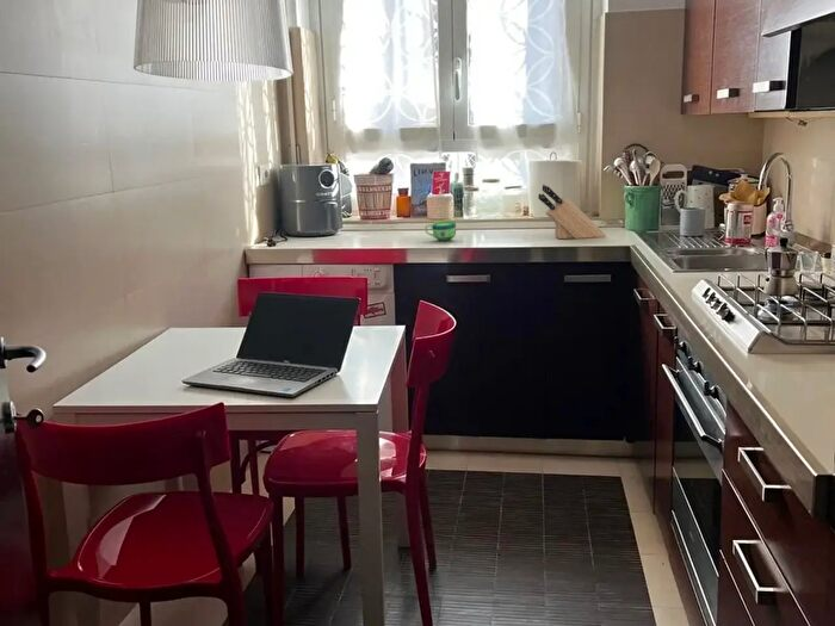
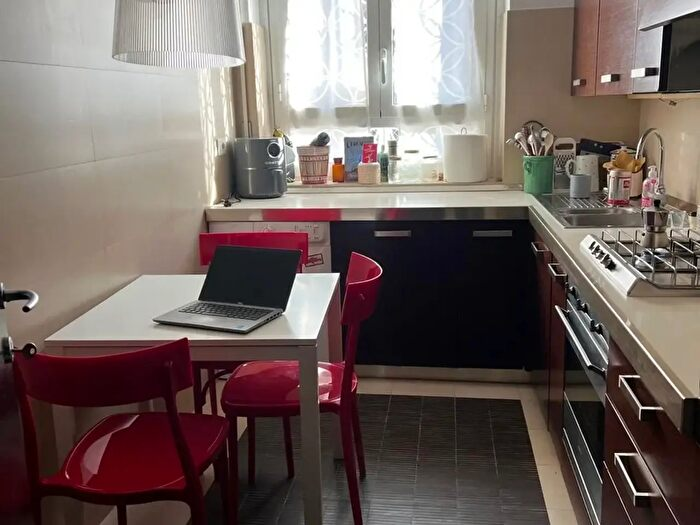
- cup (440, 230)
- knife block (570, 210)
